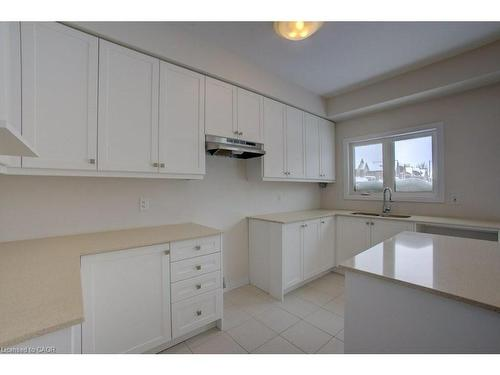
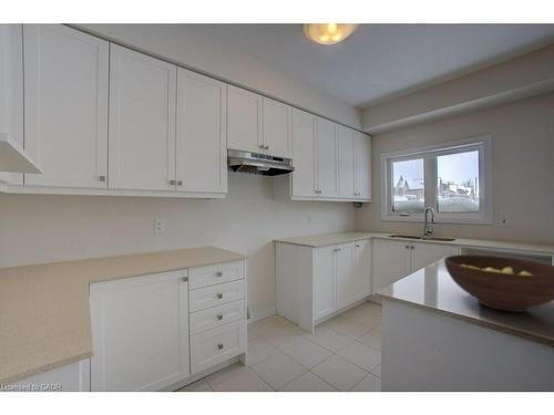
+ fruit bowl (500, 284)
